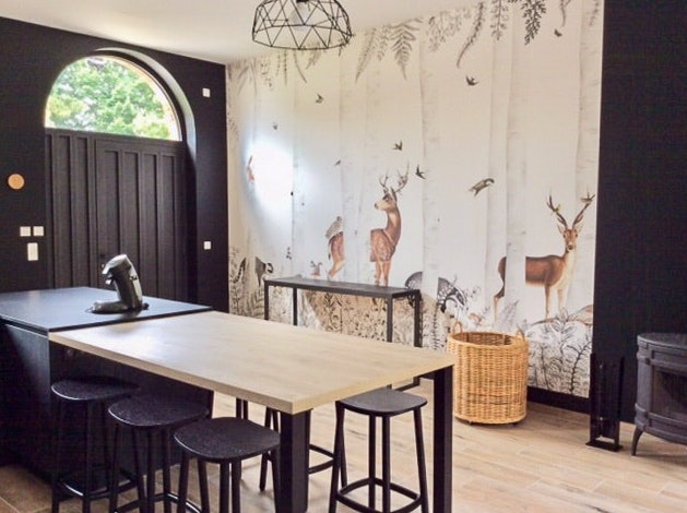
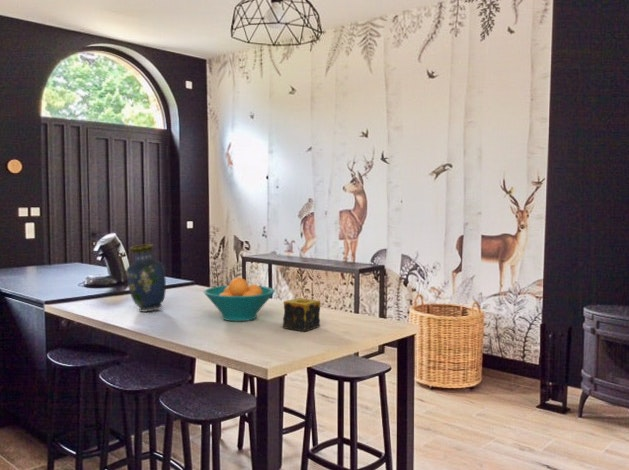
+ vase (146, 277)
+ fruit bowl (239, 298)
+ candle (301, 314)
